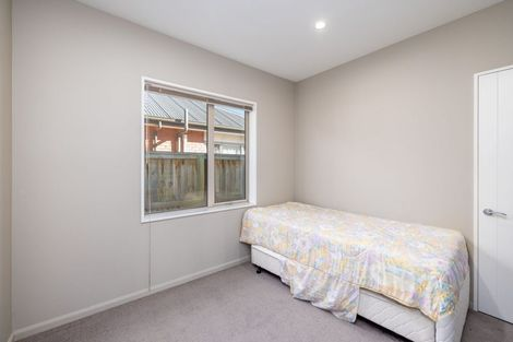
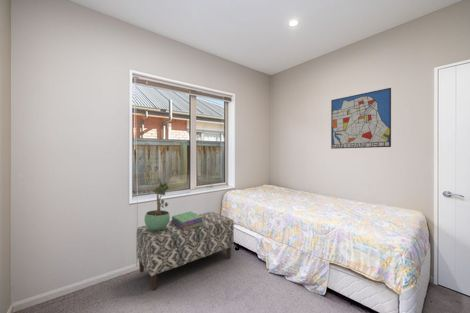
+ bench (187, 243)
+ wall art (358, 121)
+ stack of books (187, 220)
+ potted plant (157, 206)
